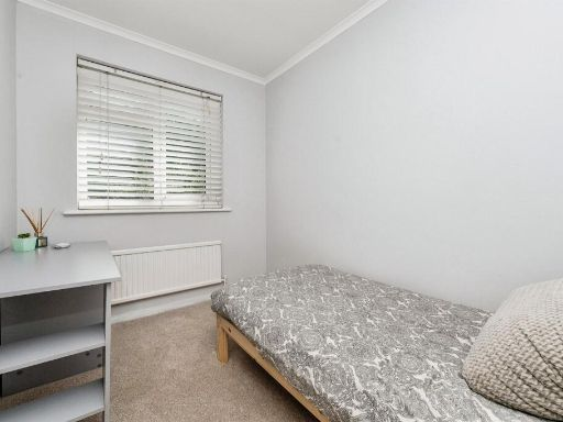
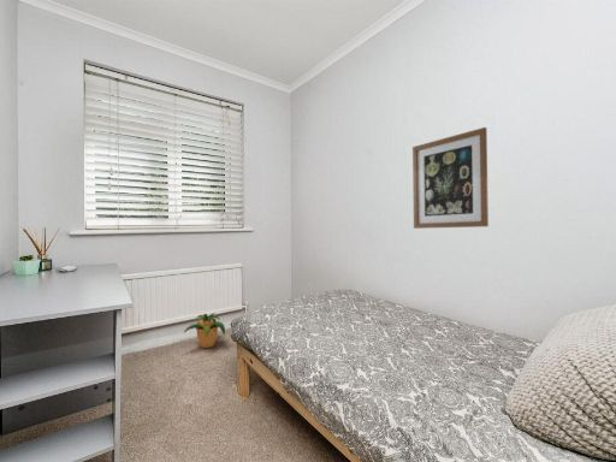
+ potted plant (205, 328)
+ wall art (446, 182)
